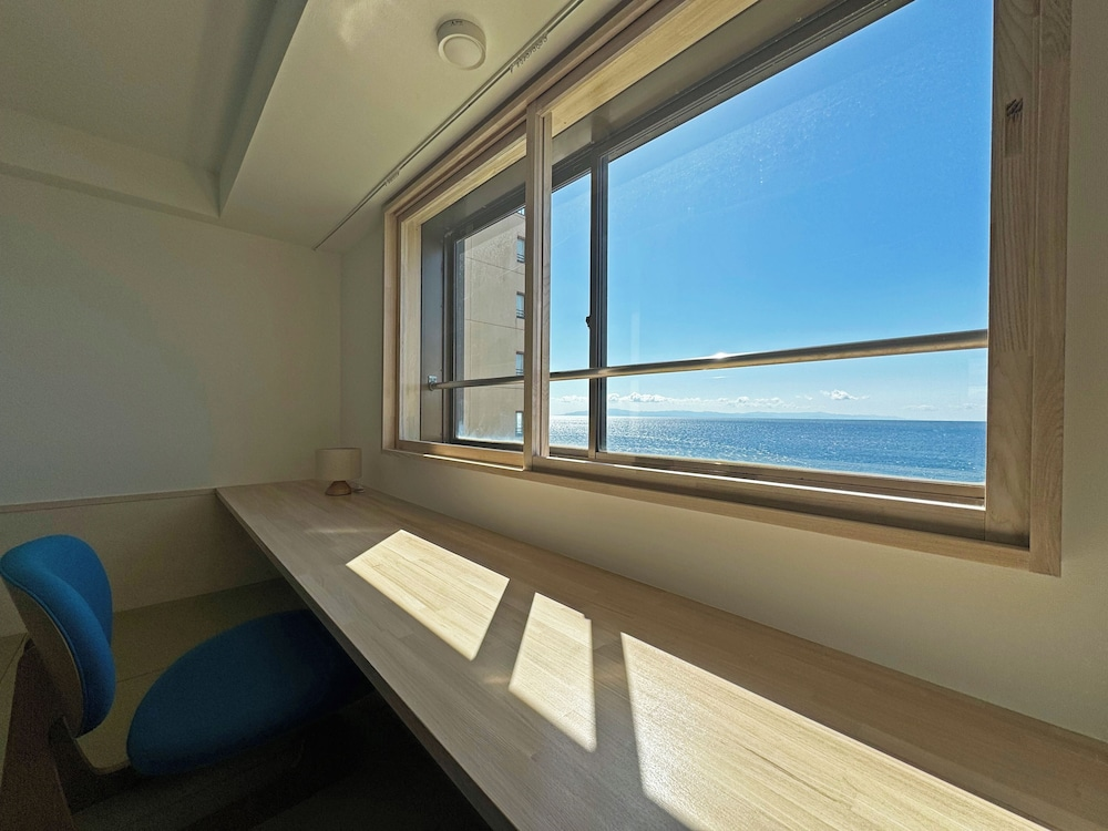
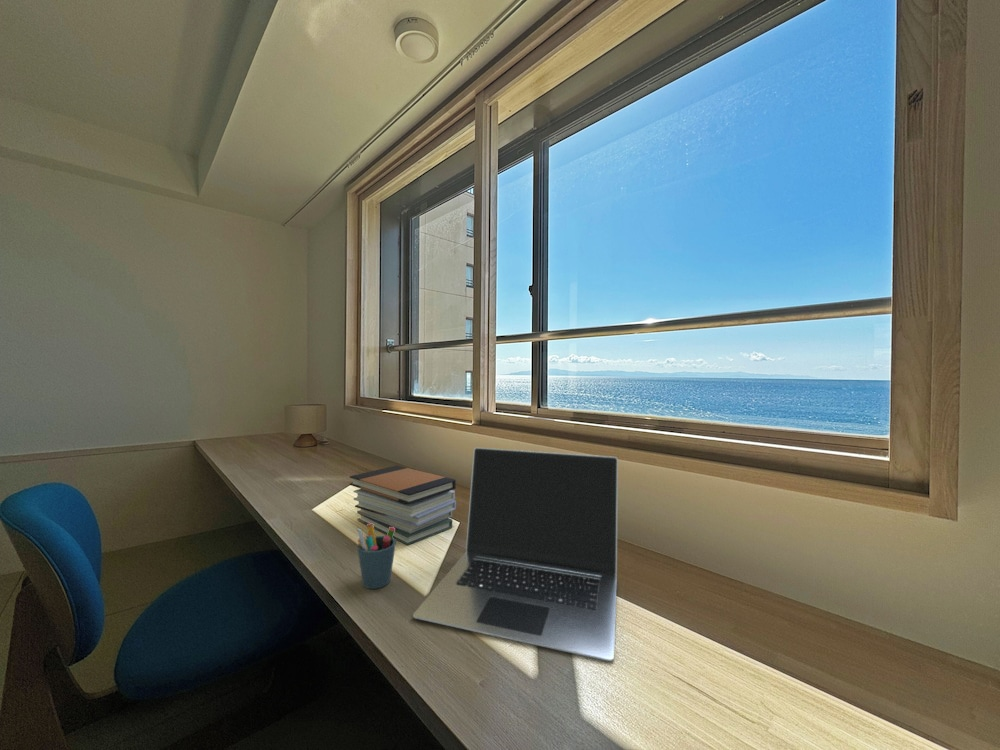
+ pen holder (376, 552)
+ book stack (403, 501)
+ laptop (526, 528)
